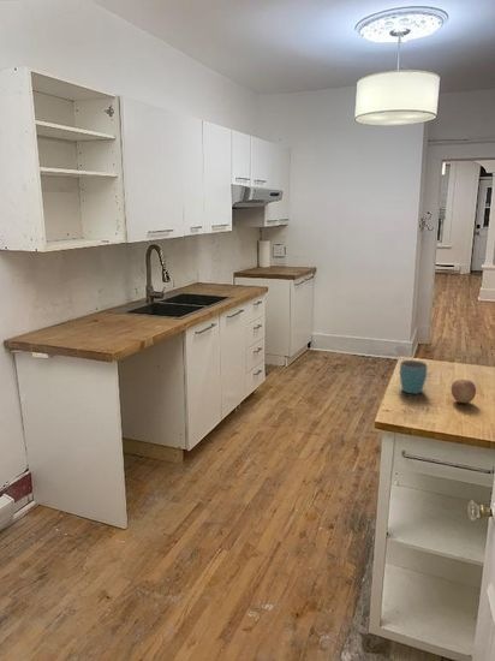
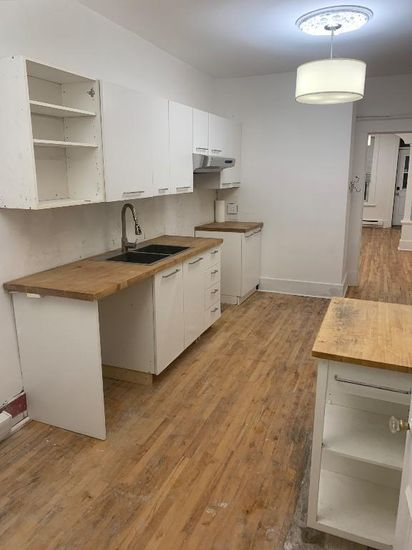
- fruit (463, 391)
- mug (413, 375)
